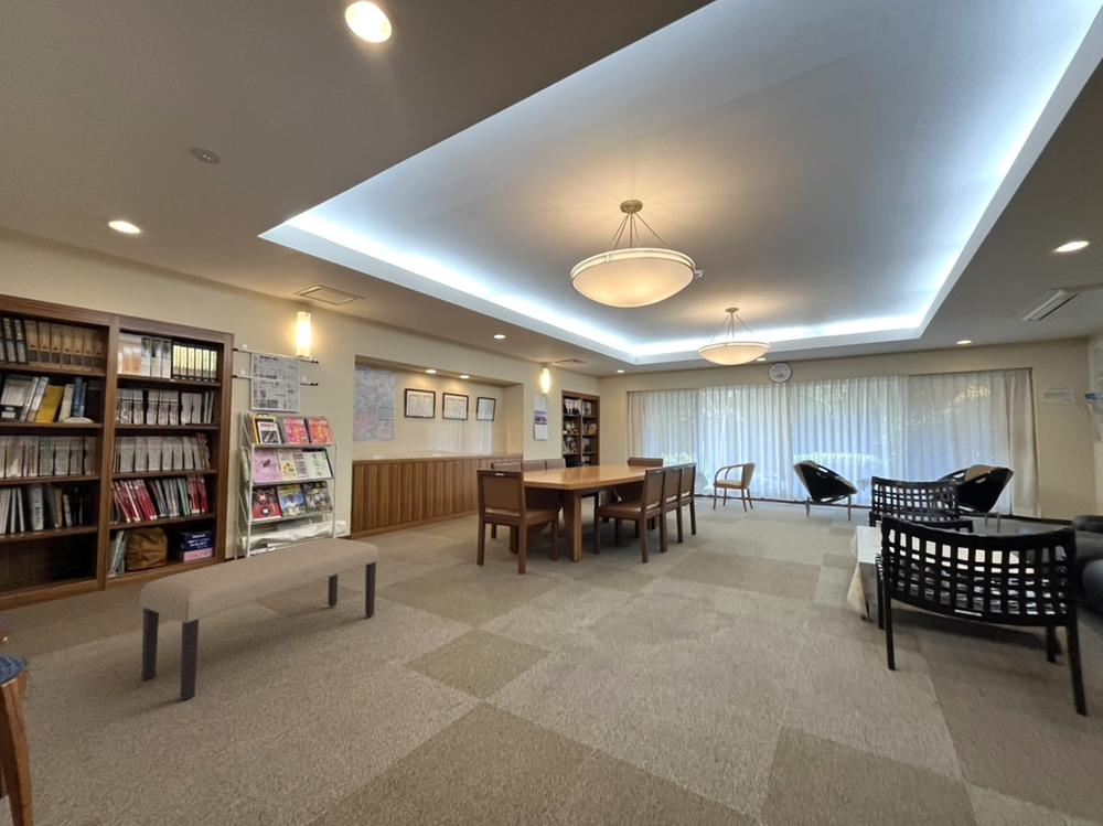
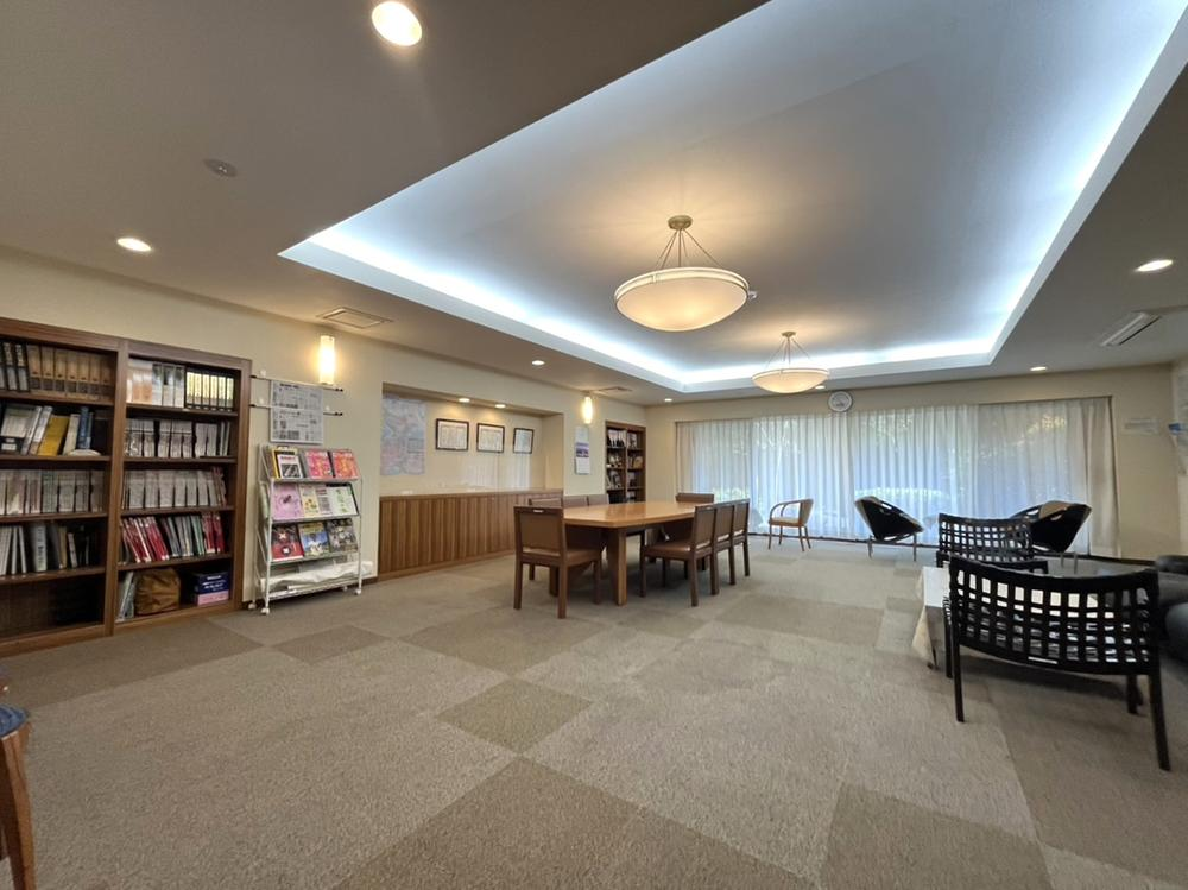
- bench (276, 593)
